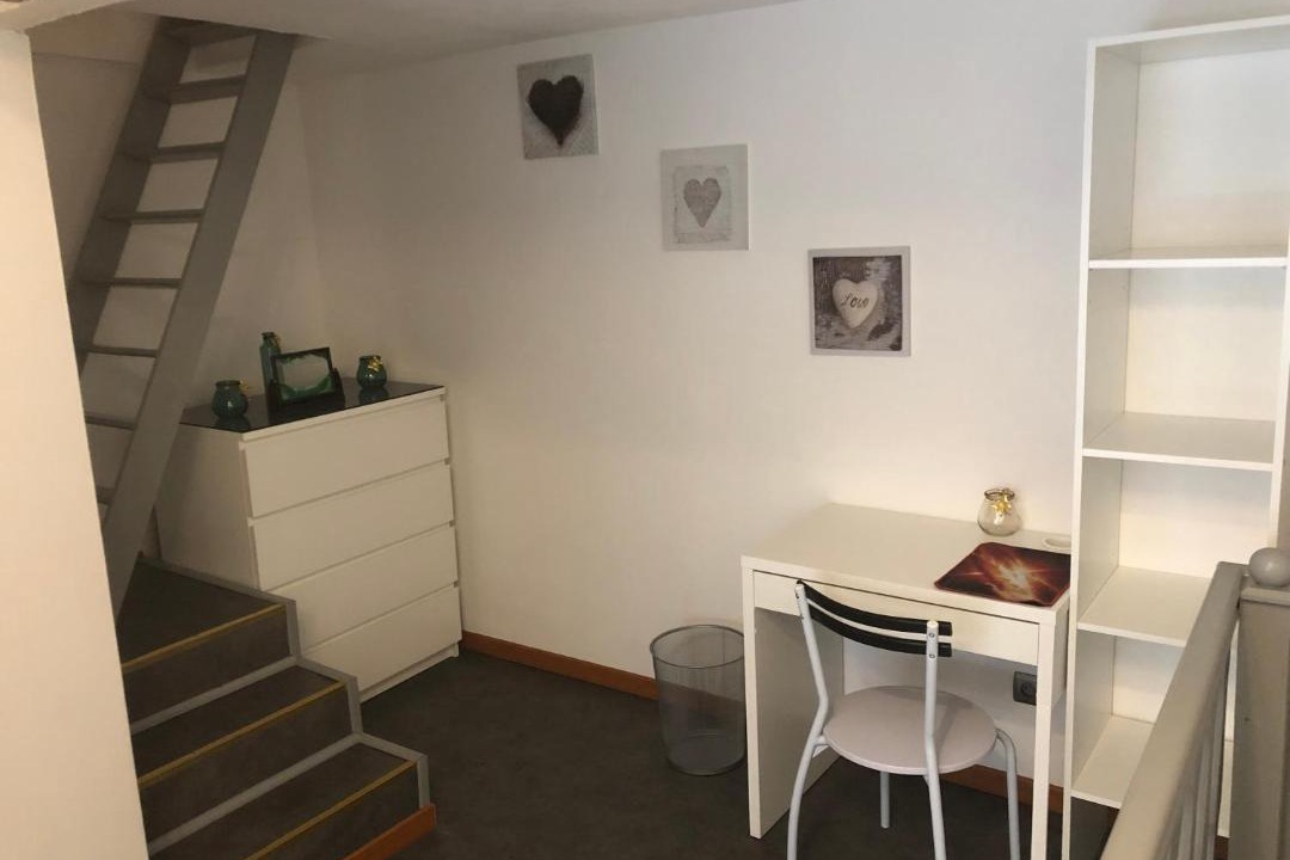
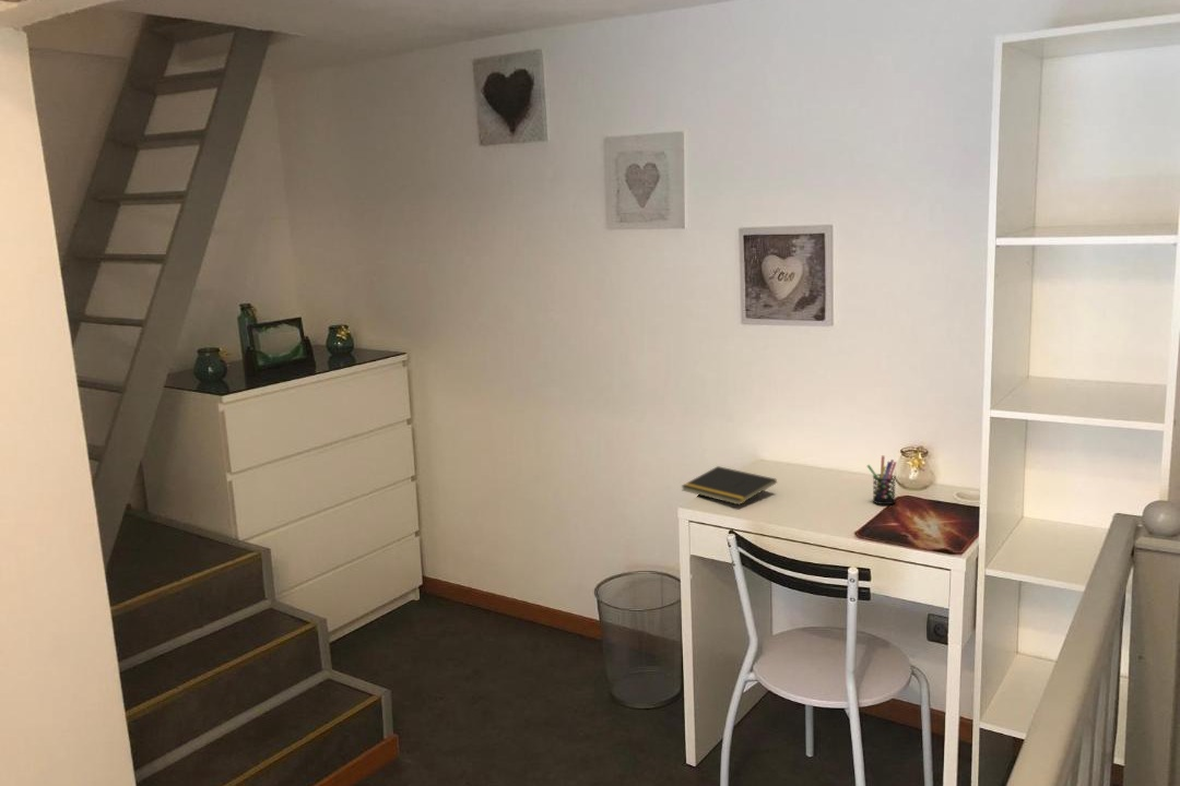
+ pen holder (881, 479)
+ notepad (728, 484)
